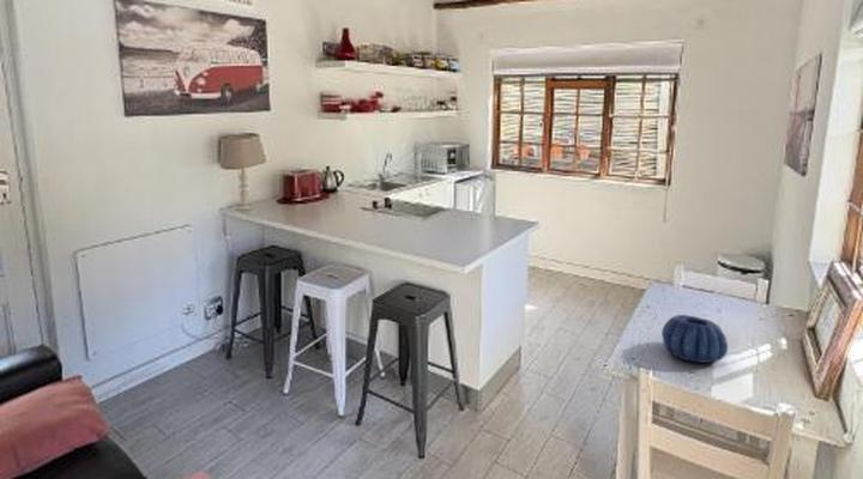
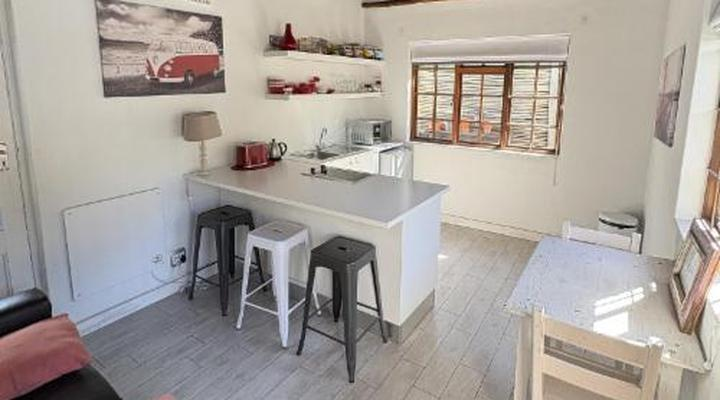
- decorative bowl (694, 336)
